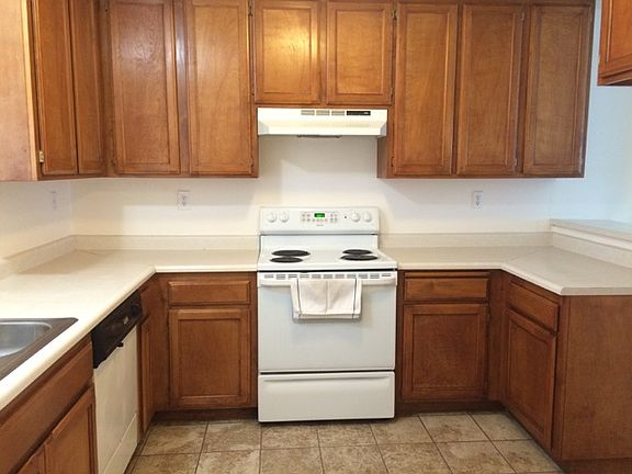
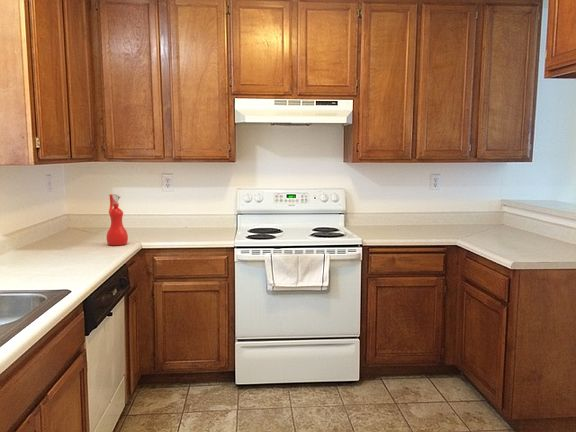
+ spray bottle (115, 219)
